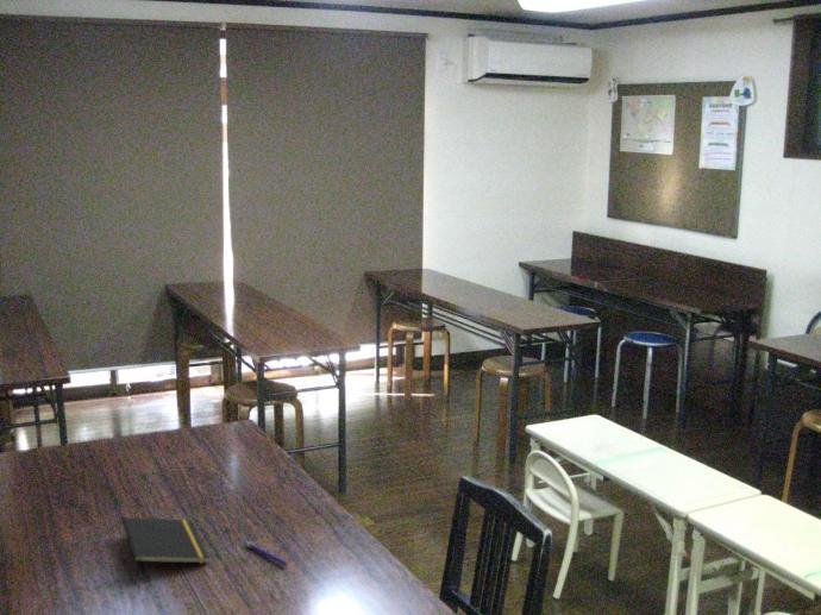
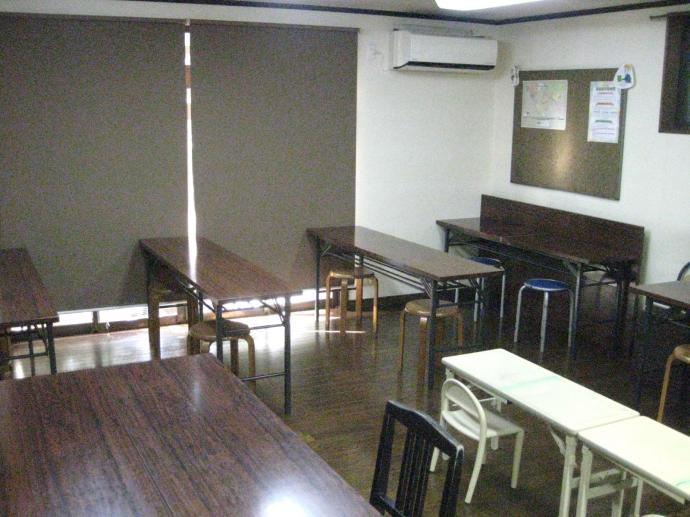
- pen (265, 553)
- notepad (164, 539)
